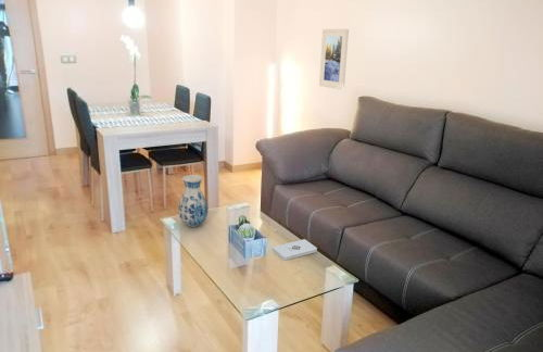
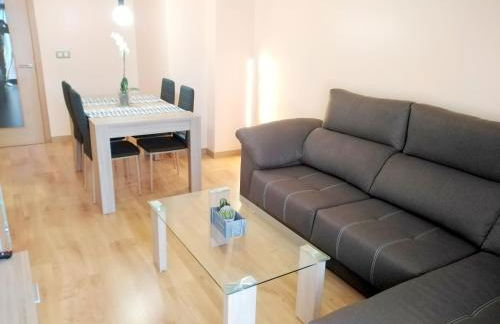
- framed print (332, 59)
- vase (192, 201)
- notepad (294, 249)
